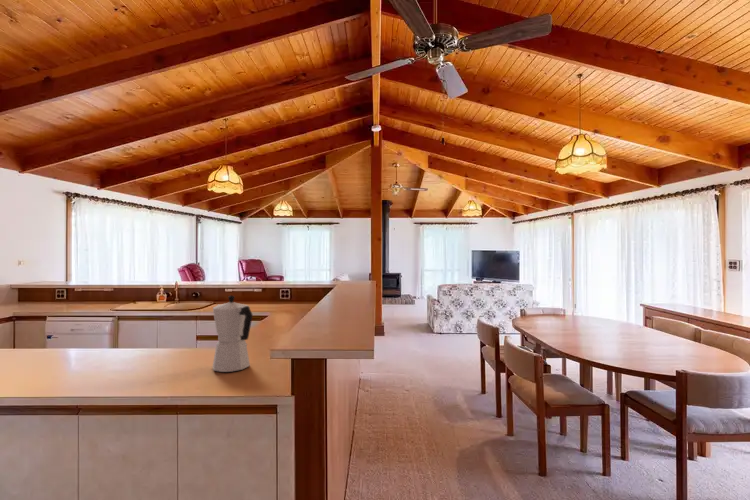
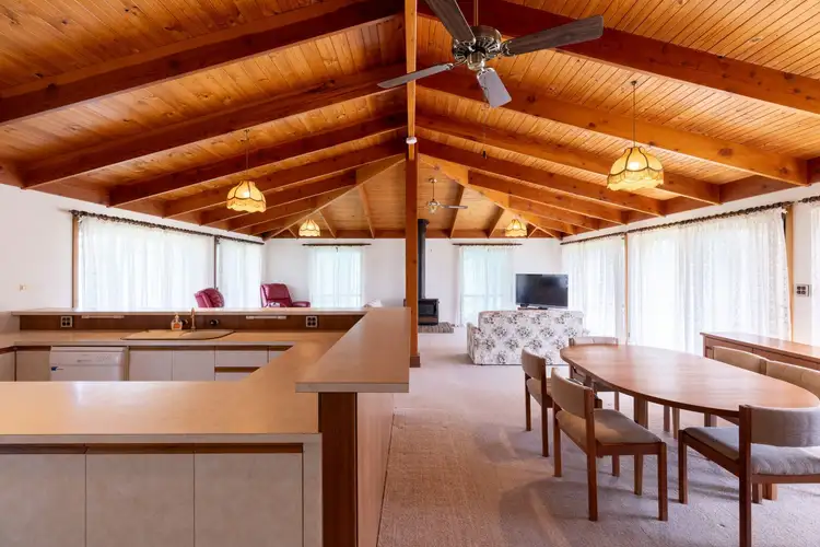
- moka pot (233, 331)
